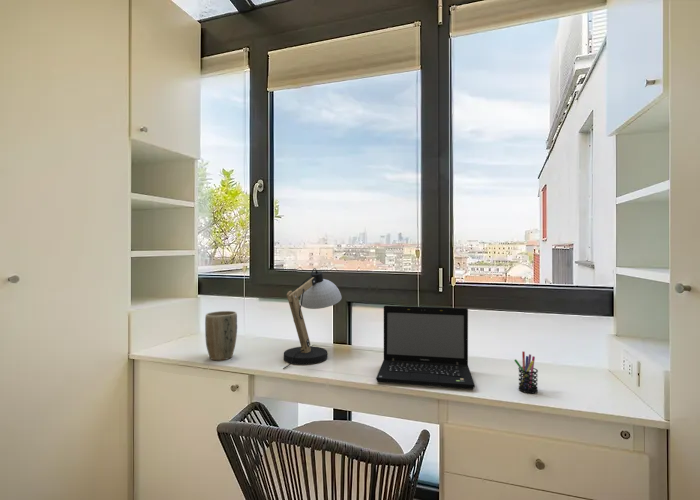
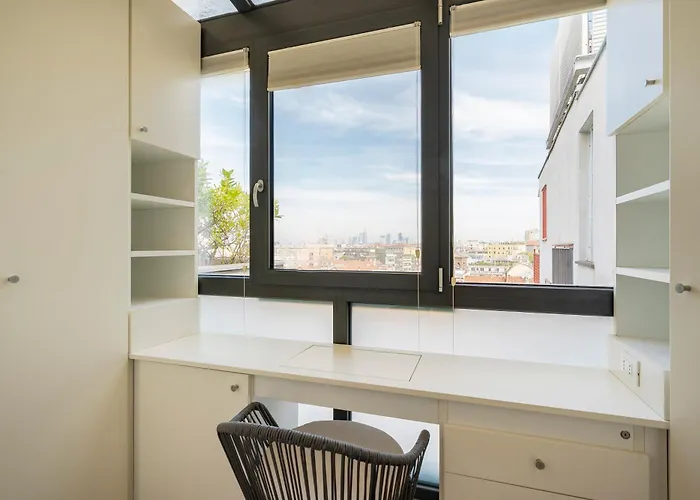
- plant pot (221, 335)
- desk lamp (309, 308)
- pen holder (525, 371)
- laptop (424, 343)
